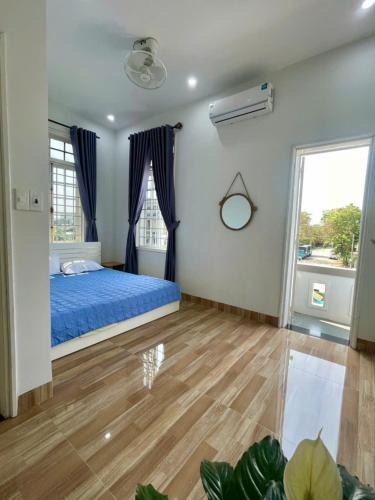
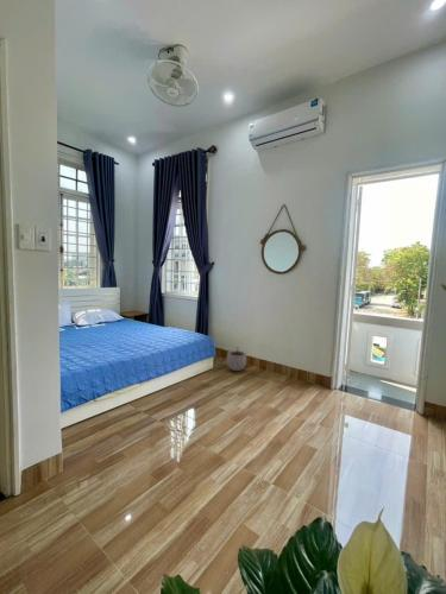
+ plant pot (235, 358)
